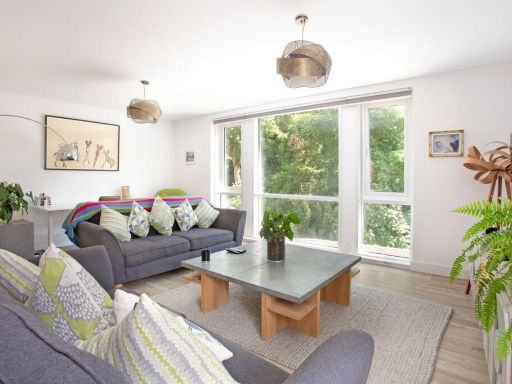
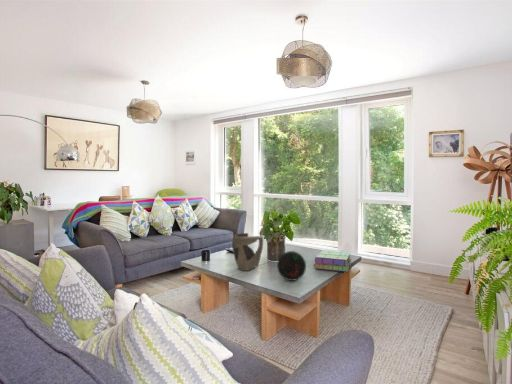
+ decorative orb (291, 265)
+ decorative bowl (246, 251)
+ stack of books (333, 259)
